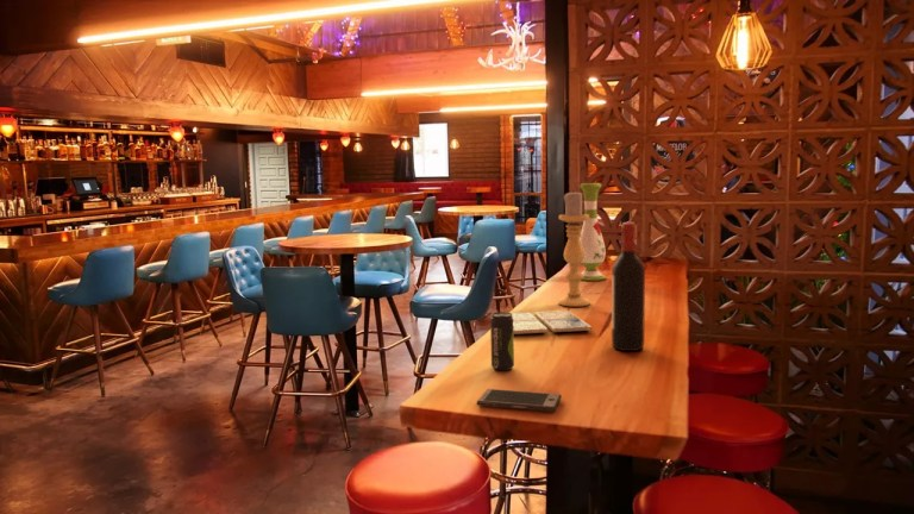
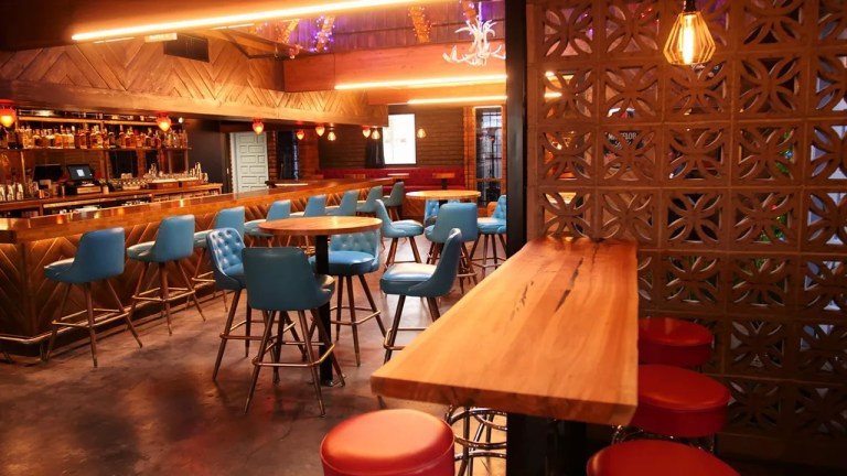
- smartphone (519, 399)
- wine bottle (627, 286)
- drink coaster (540, 320)
- beverage can (502, 340)
- vase (590, 231)
- candle holder (574, 247)
